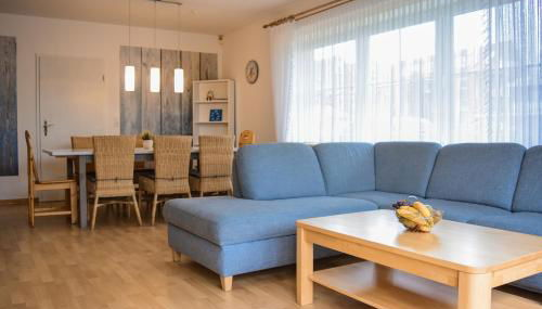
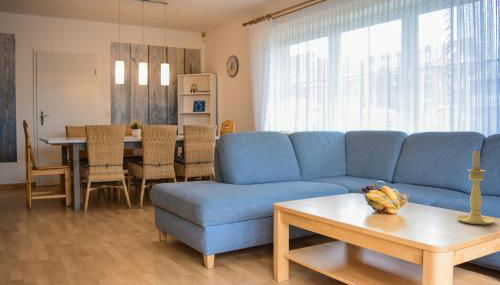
+ candle holder (476, 185)
